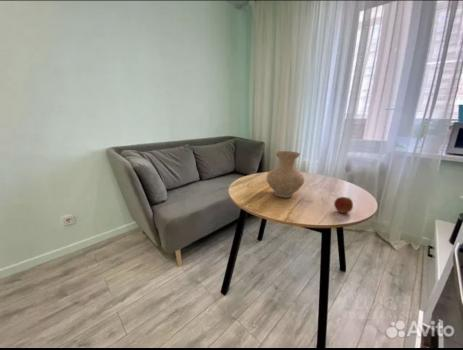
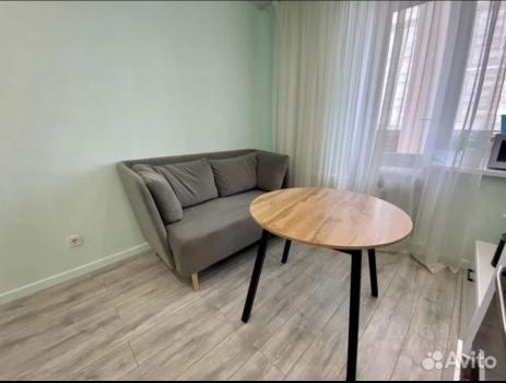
- apple (343, 204)
- vase (285, 174)
